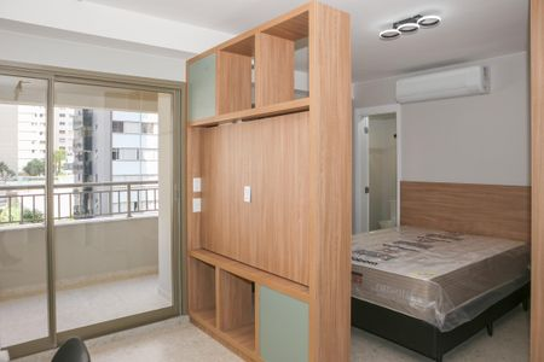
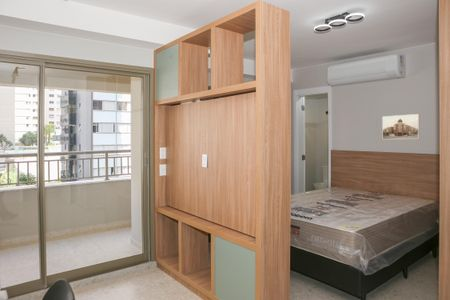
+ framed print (400, 127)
